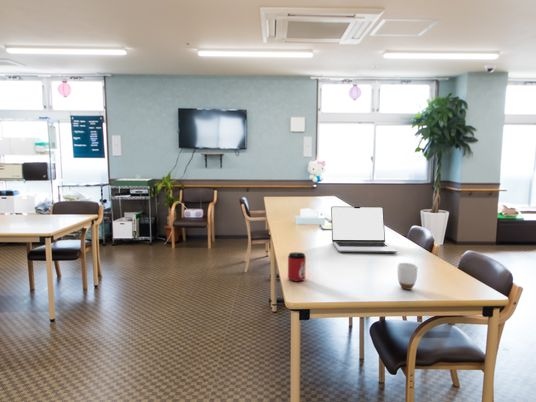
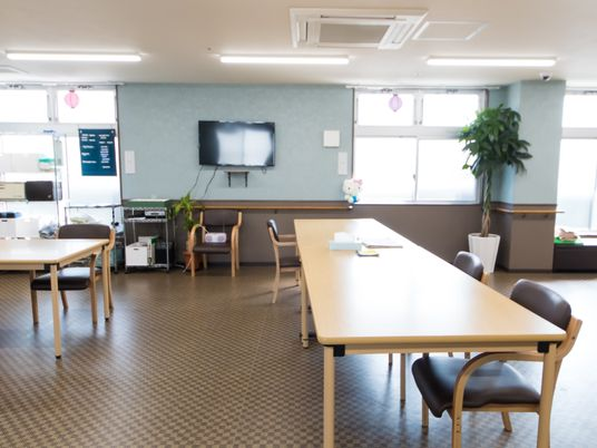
- can (296, 266)
- laptop (362, 228)
- mug (405, 275)
